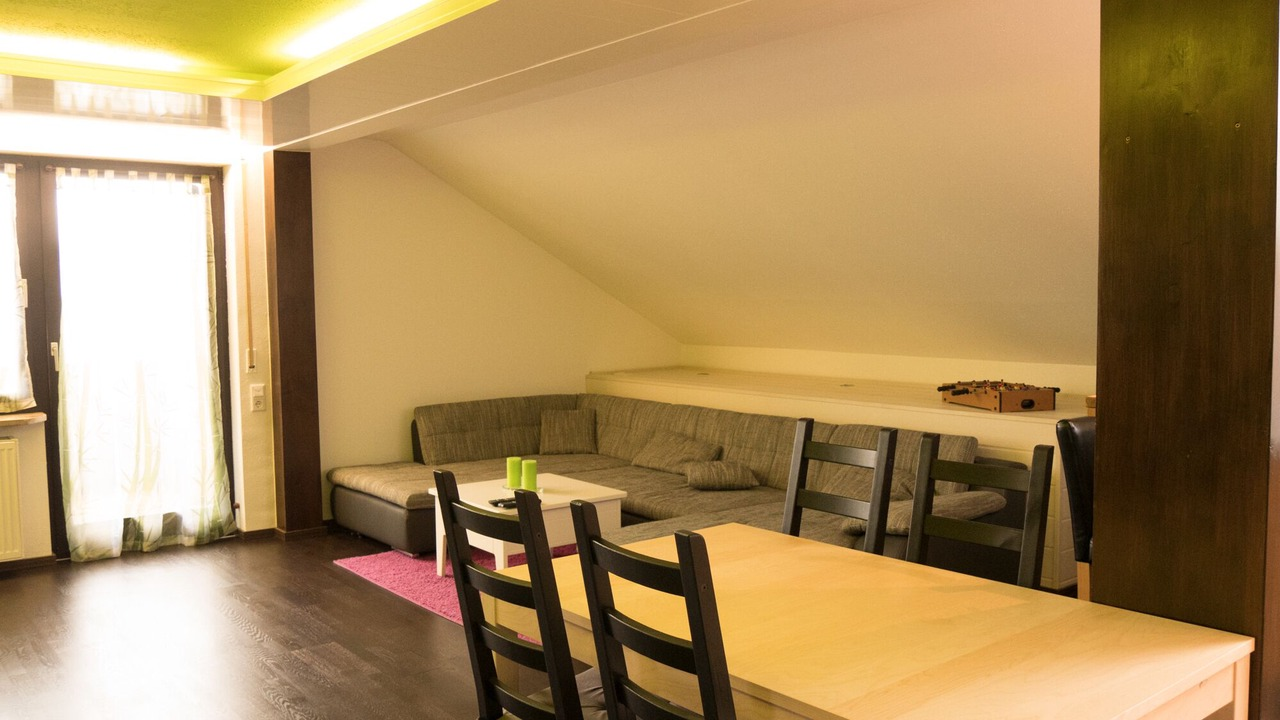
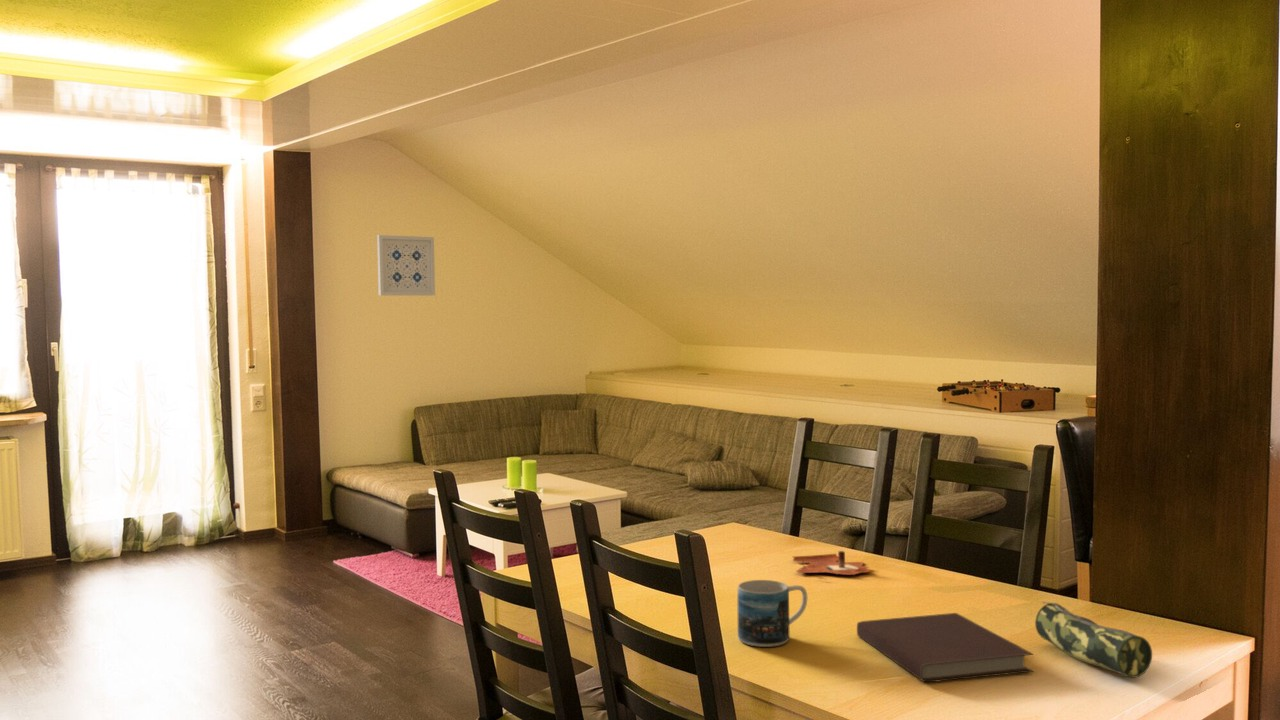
+ wall art (406, 265)
+ mug (774, 611)
+ notebook (940, 645)
+ candle (831, 559)
+ pencil case (1088, 638)
